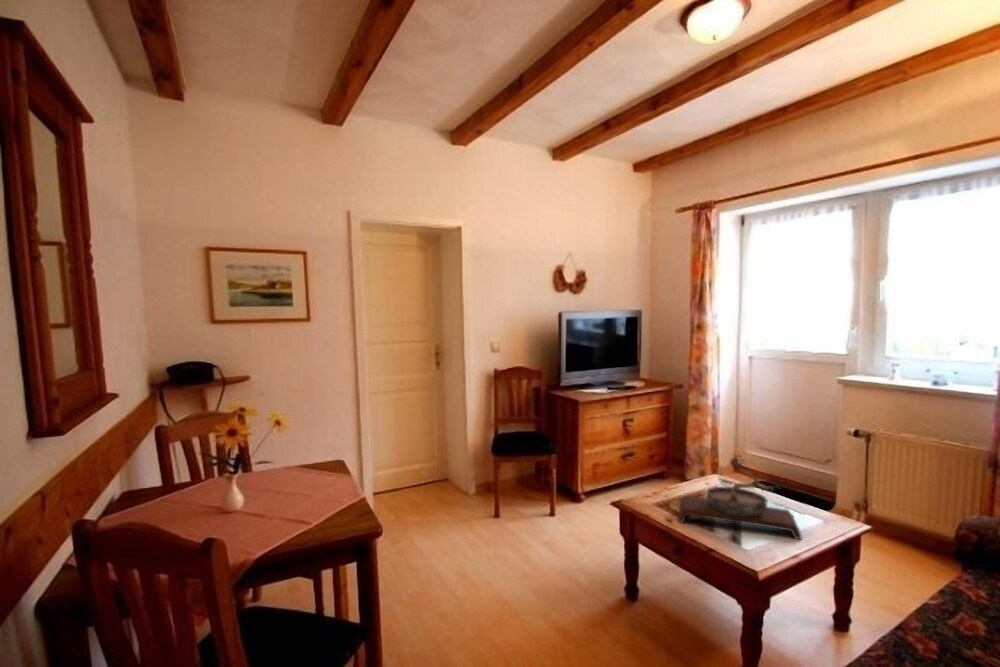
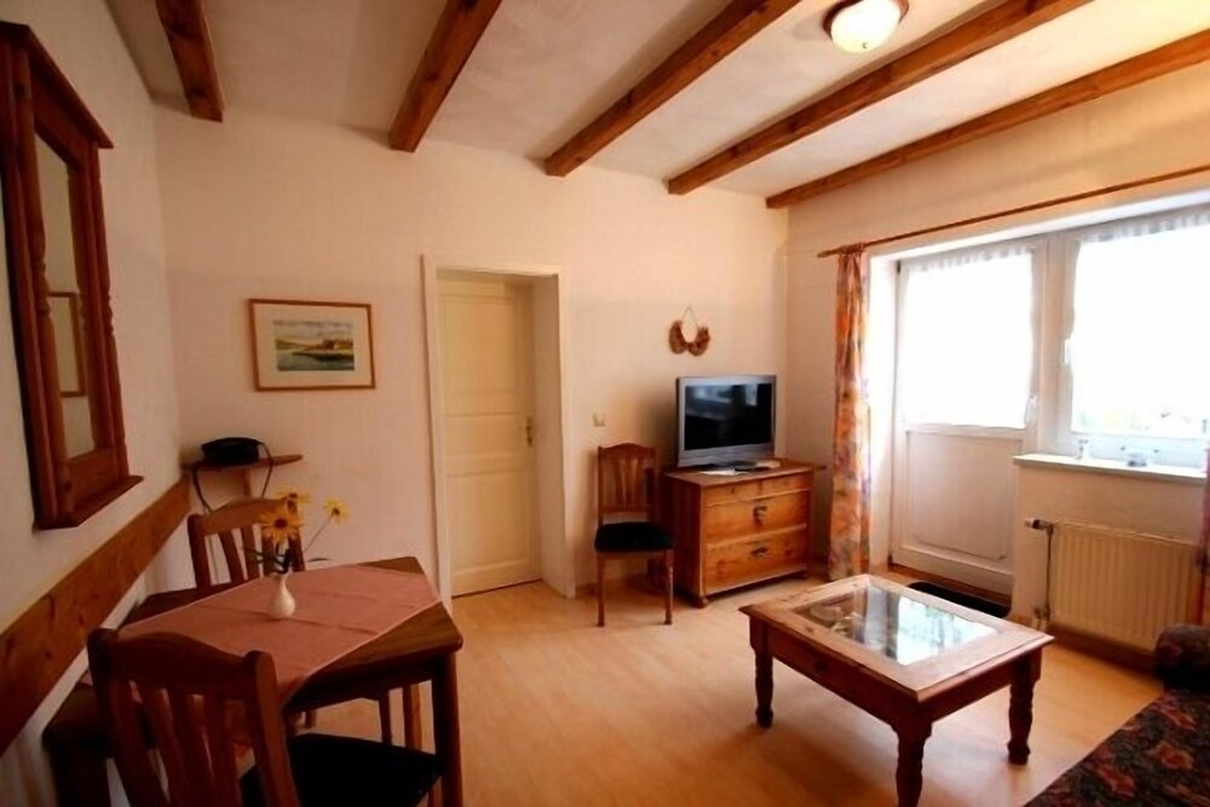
- bonsai tree (736, 487)
